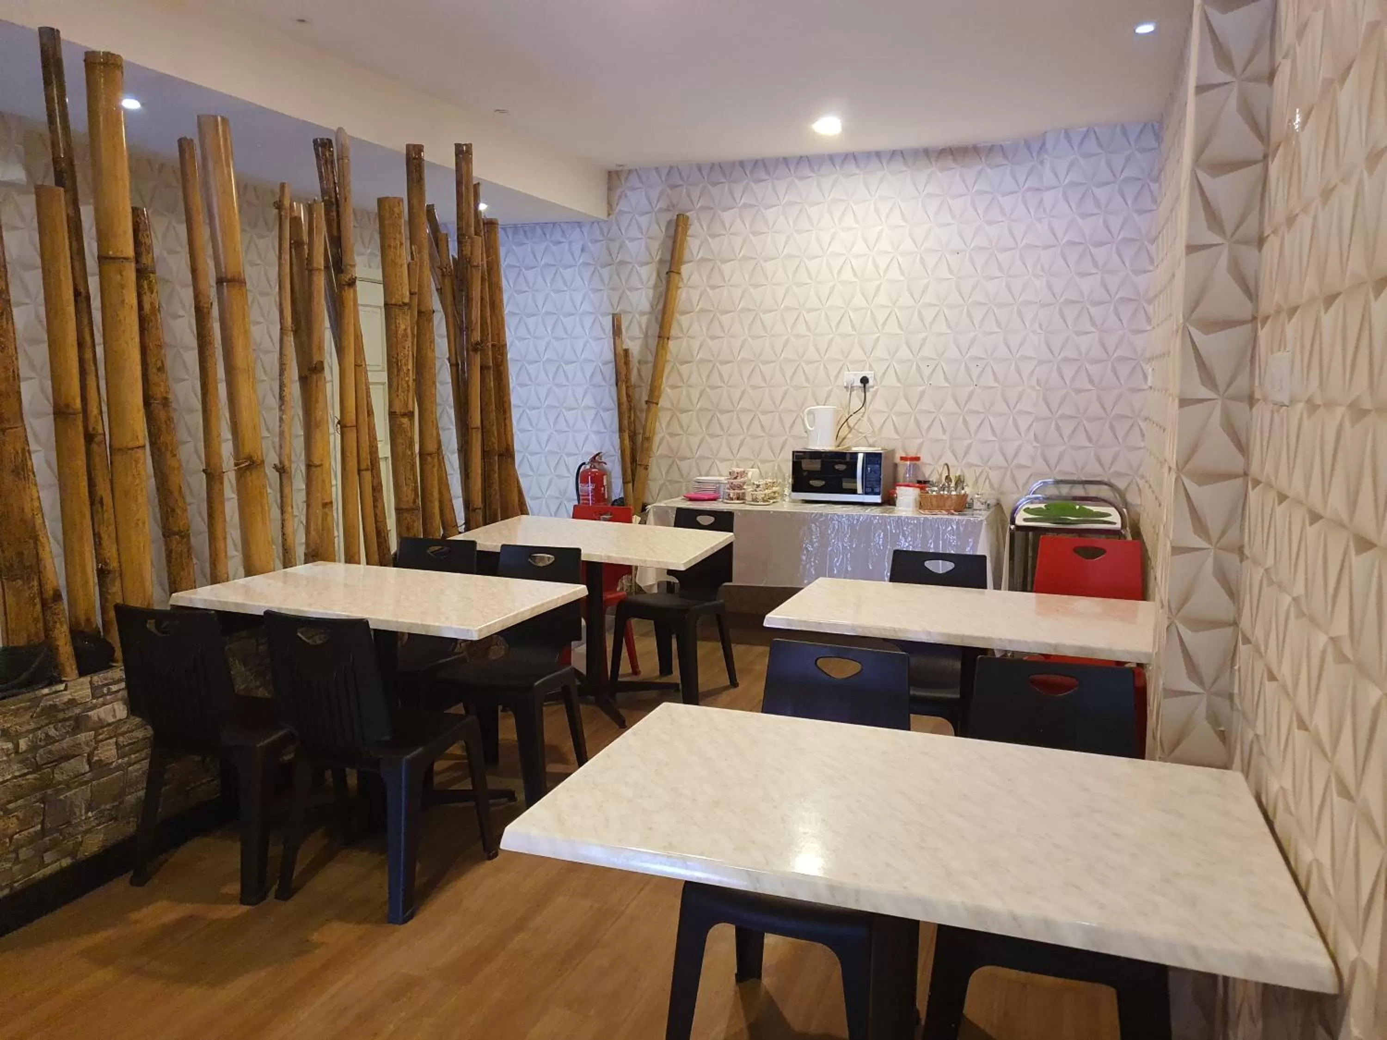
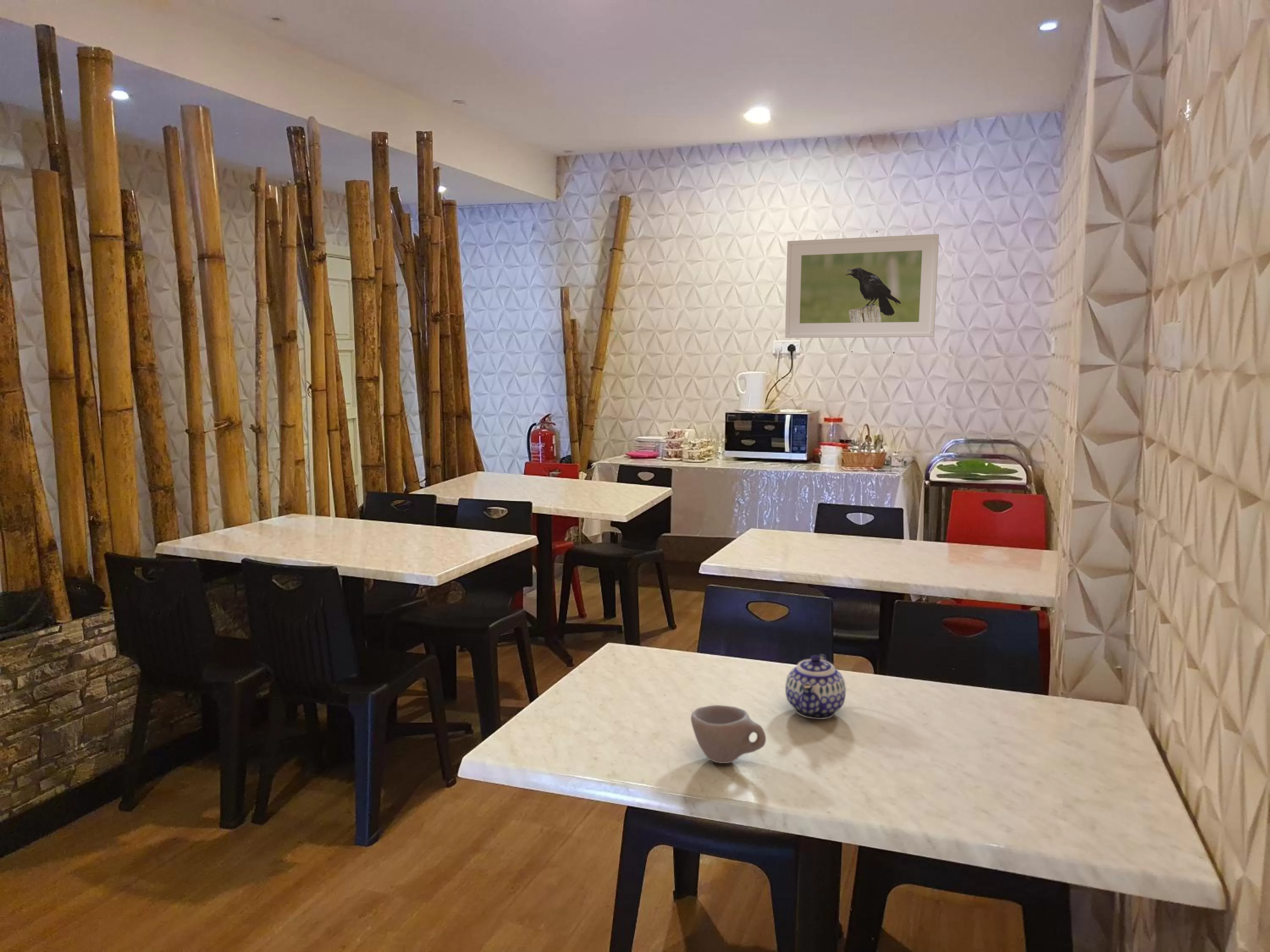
+ cup (729, 737)
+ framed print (859, 288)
+ teapot (815, 683)
